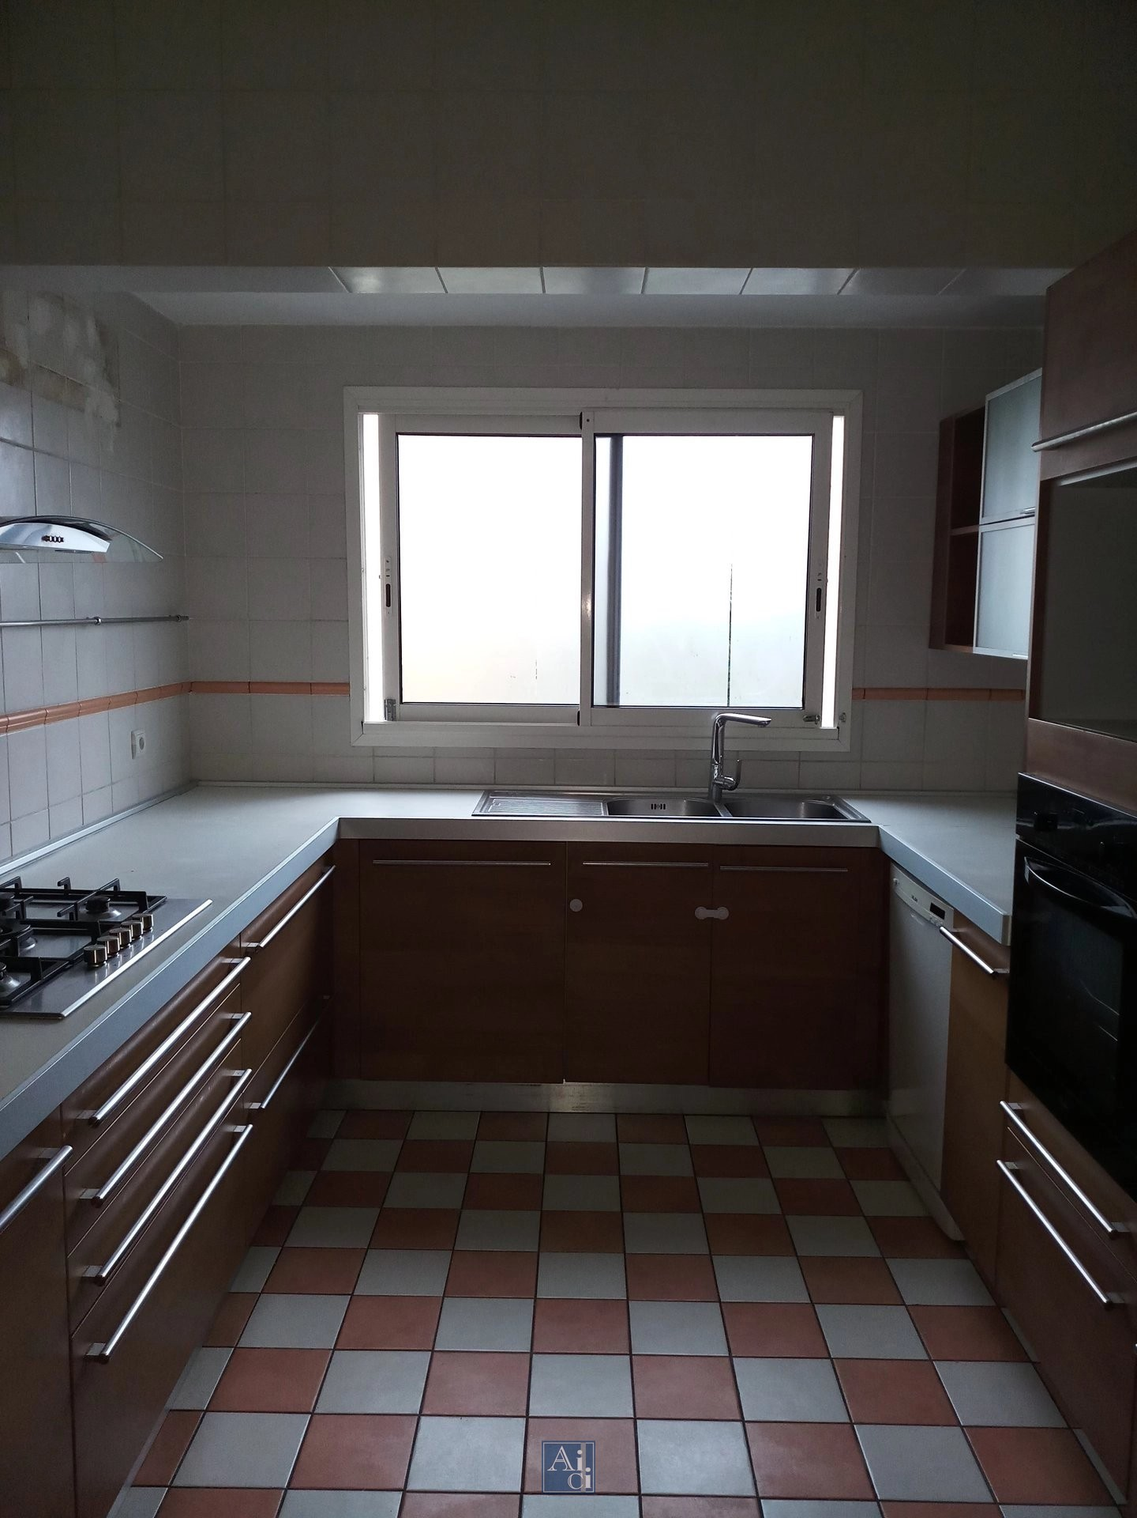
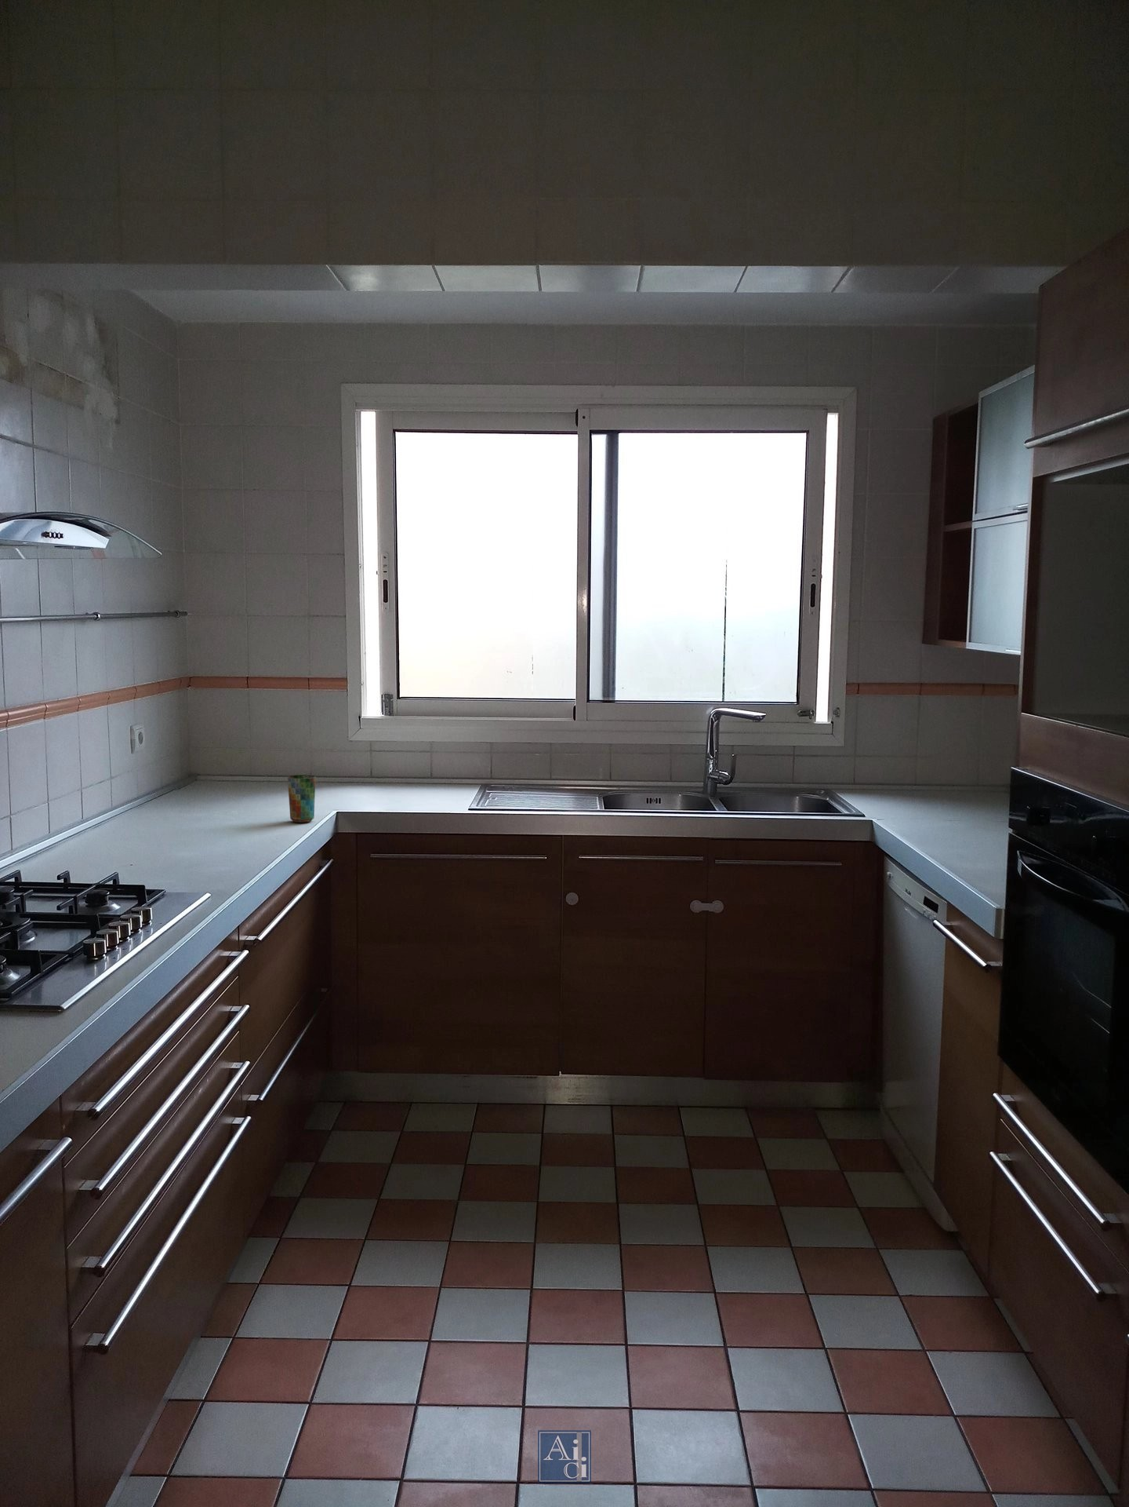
+ cup (302, 799)
